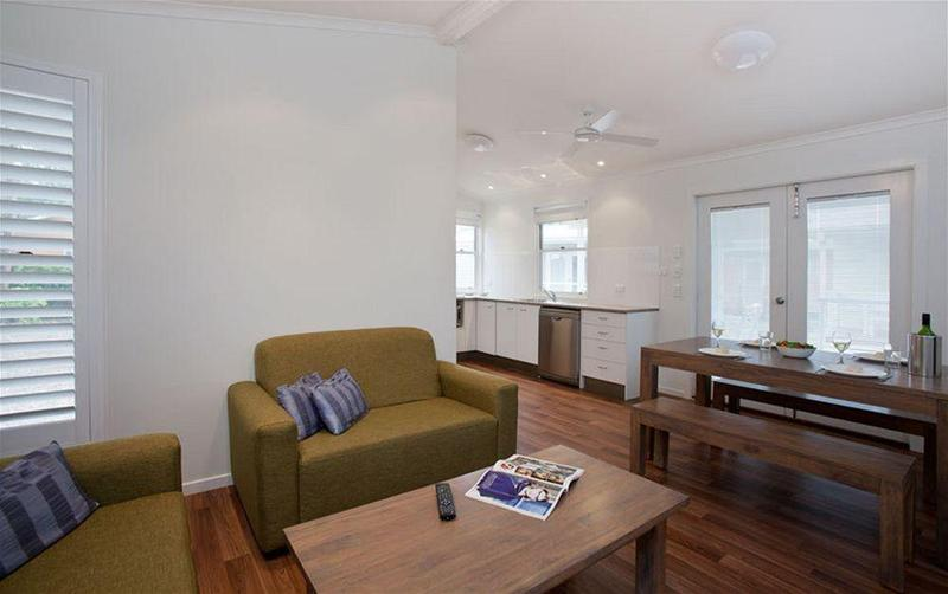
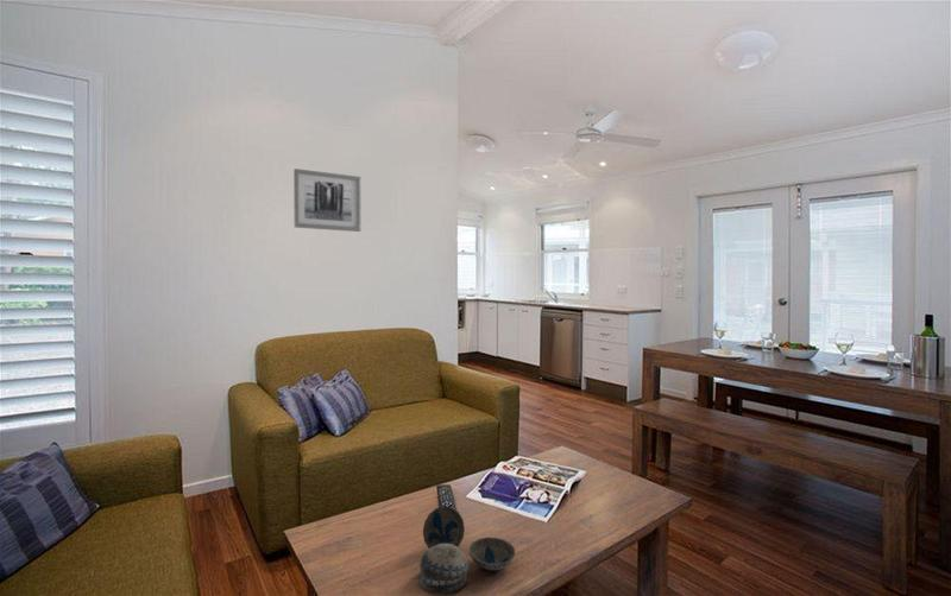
+ wall art (328, 201)
+ decorative bowl (458, 545)
